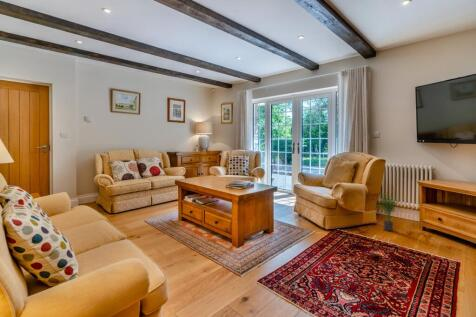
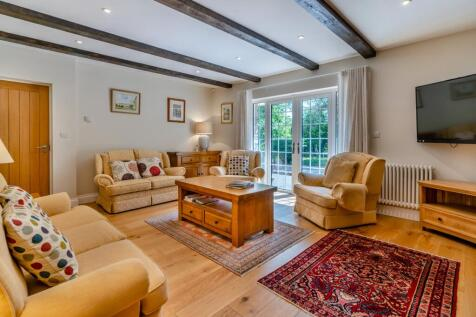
- potted plant (386, 209)
